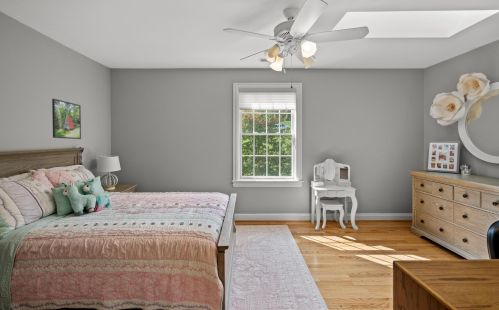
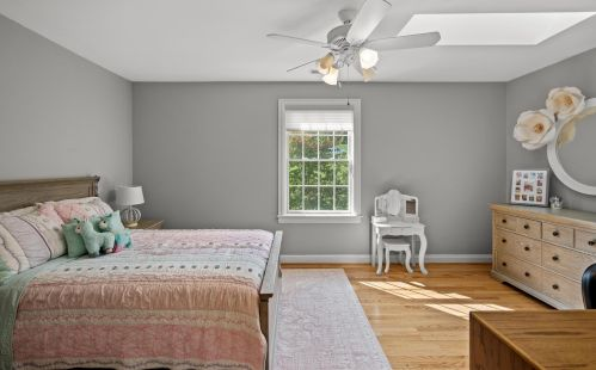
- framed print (67, 120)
